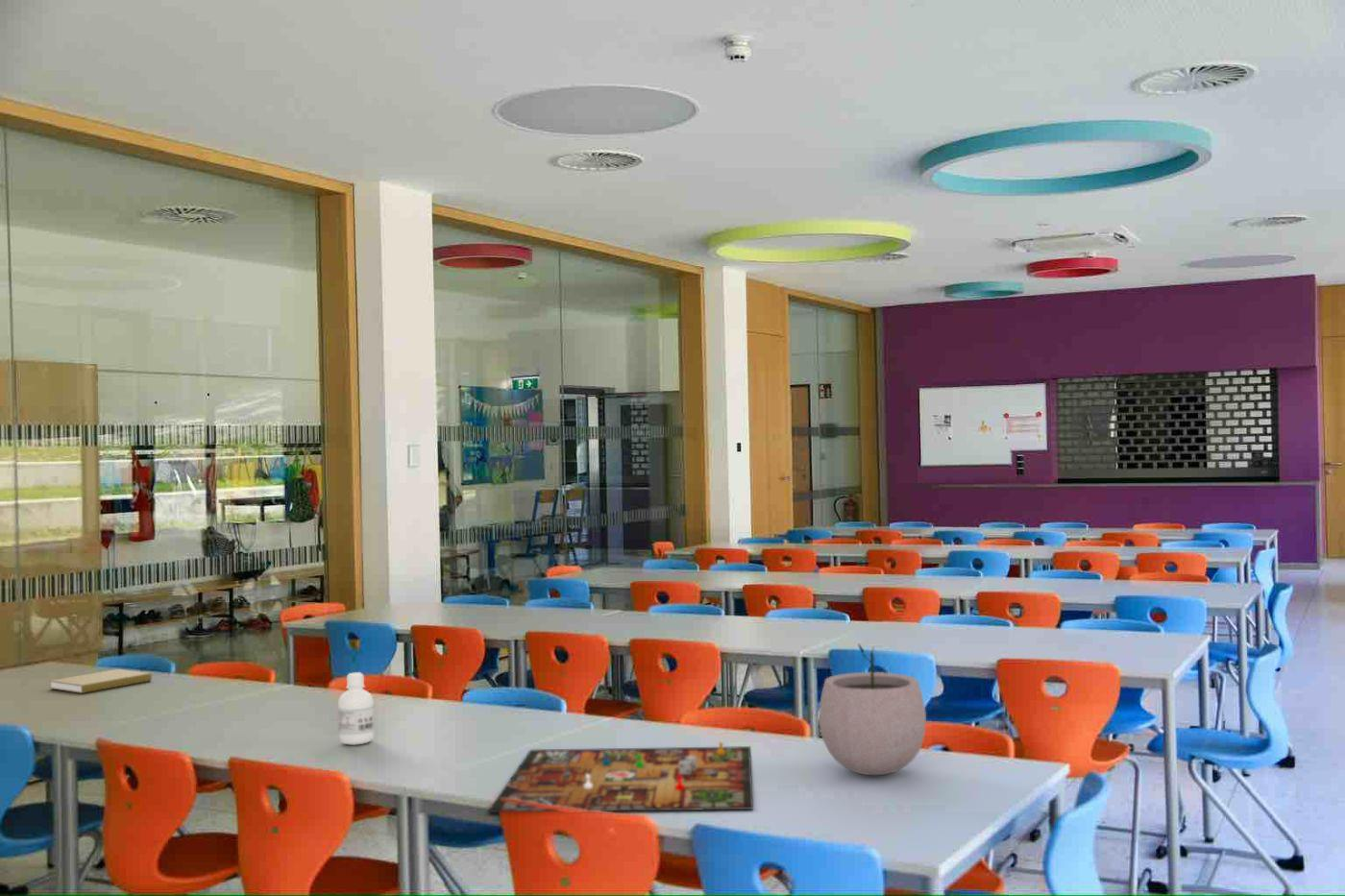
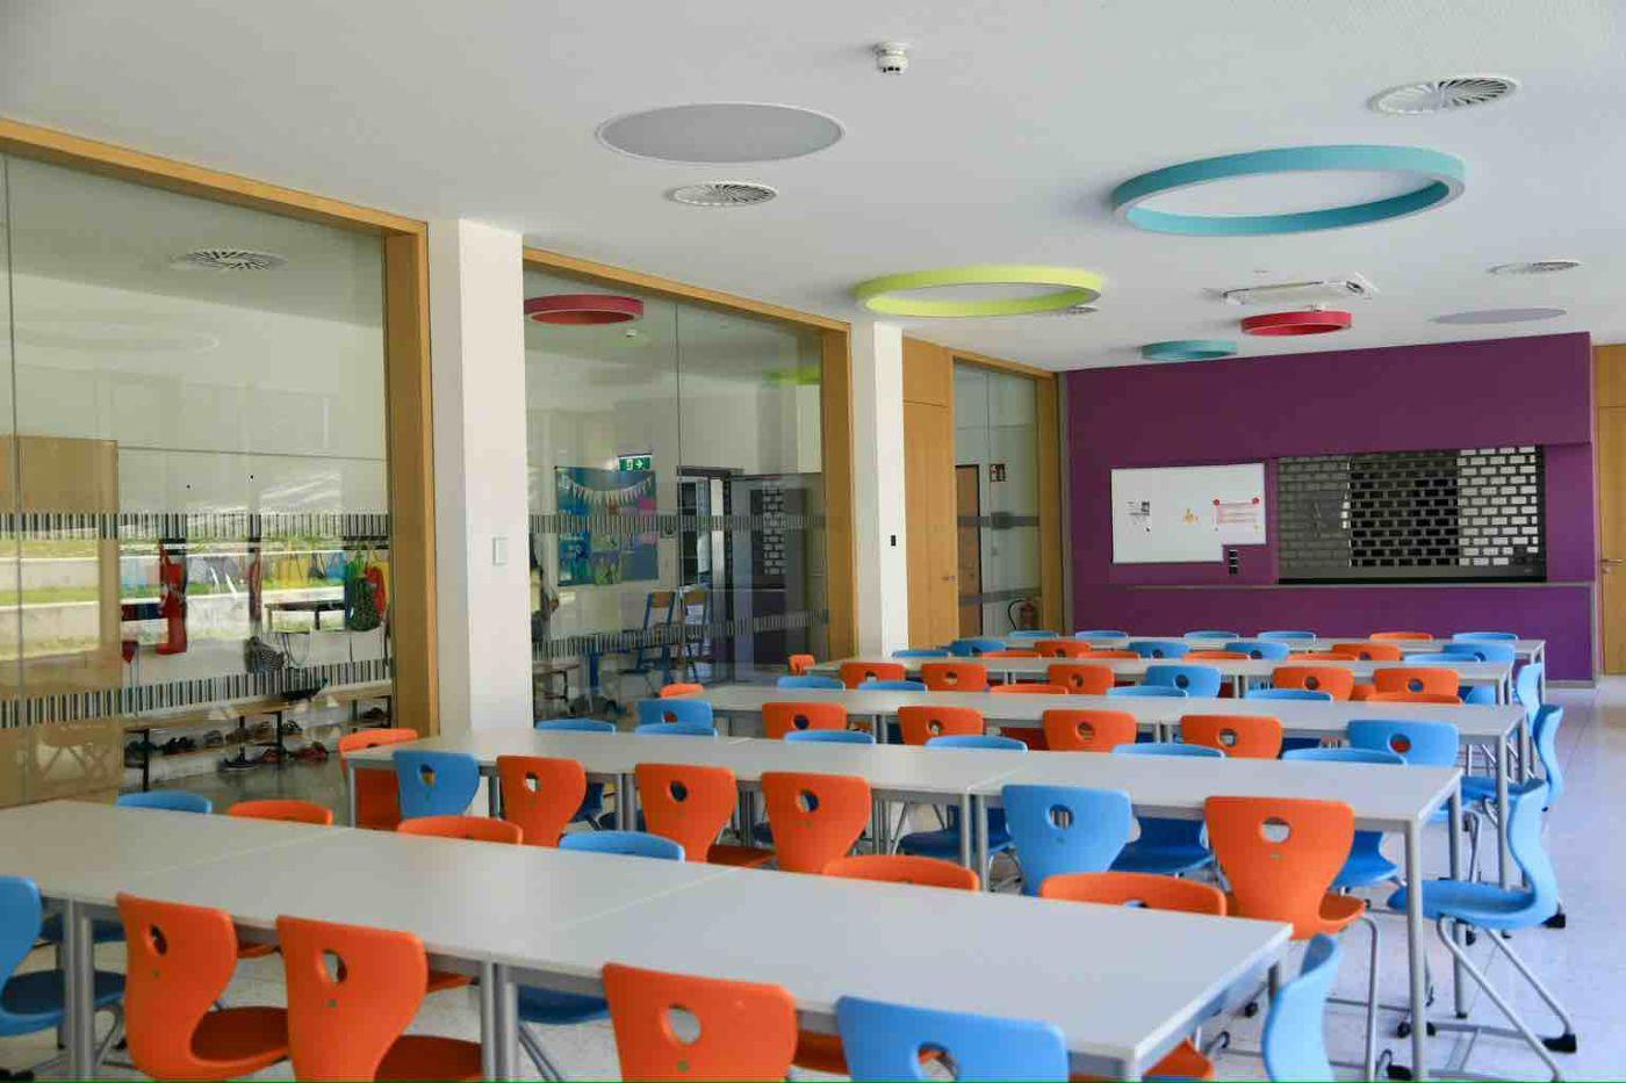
- bottle (355, 708)
- book (101, 680)
- plant pot (871, 706)
- gameboard (630, 768)
